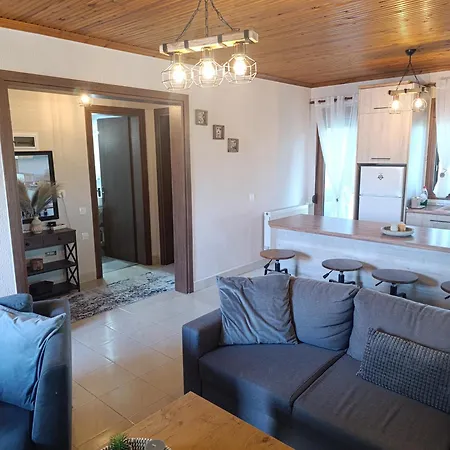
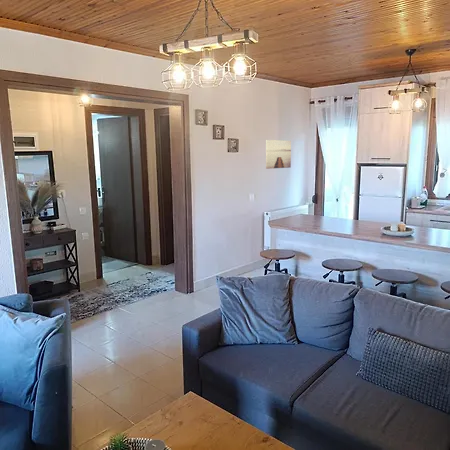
+ wall art (278, 154)
